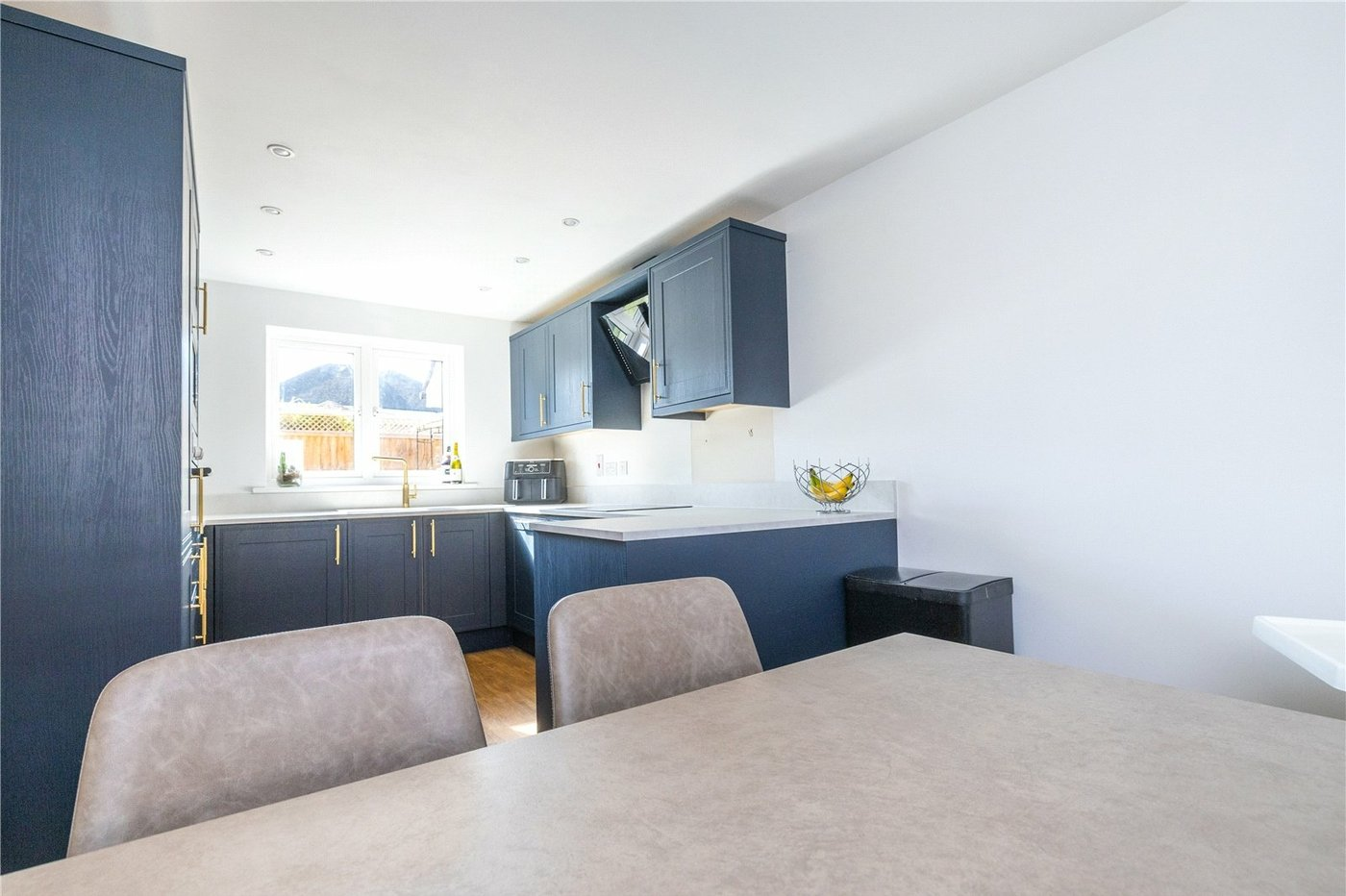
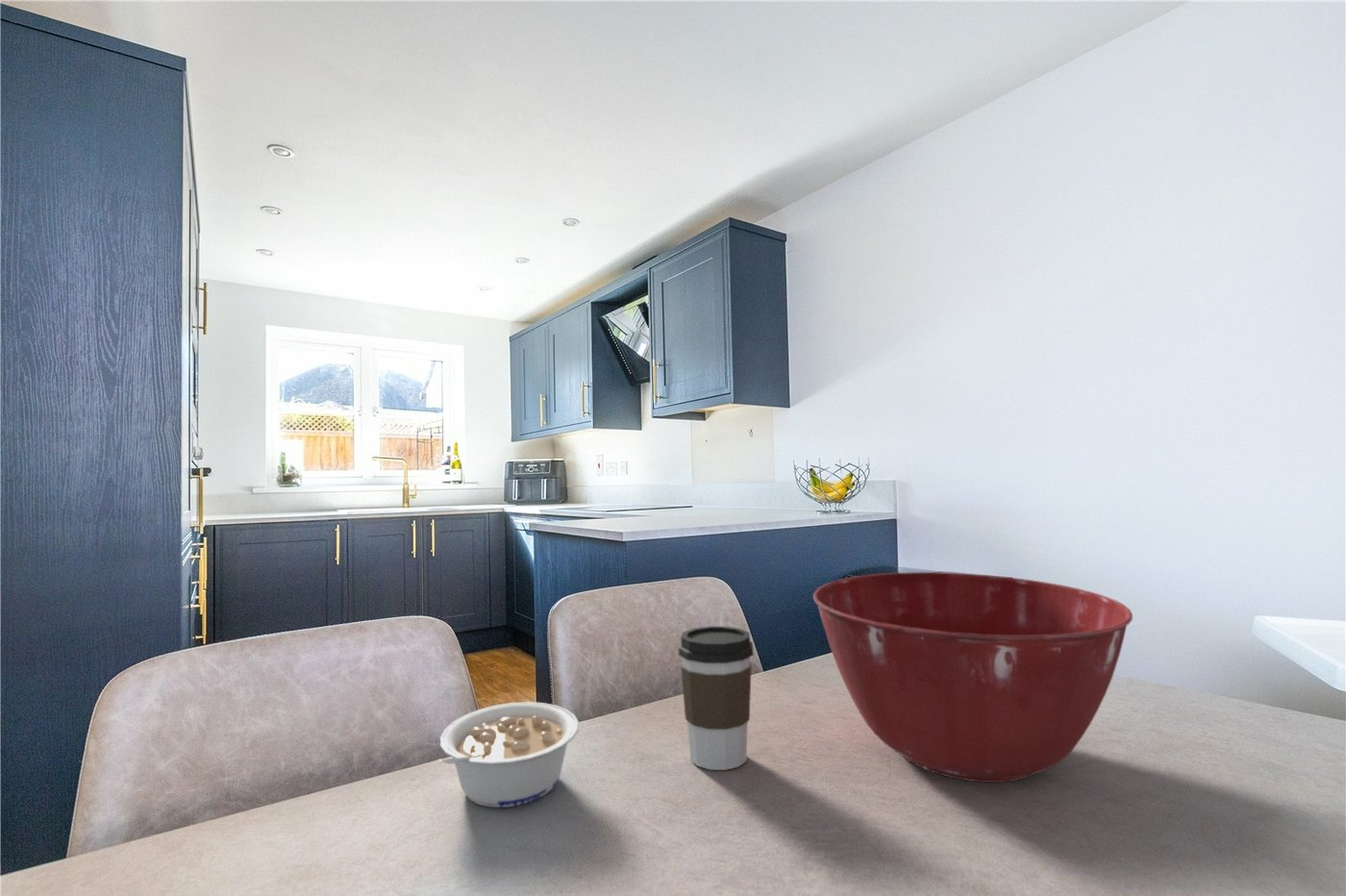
+ legume (511, 752)
+ coffee cup (716, 695)
+ mixing bowl (961, 672)
